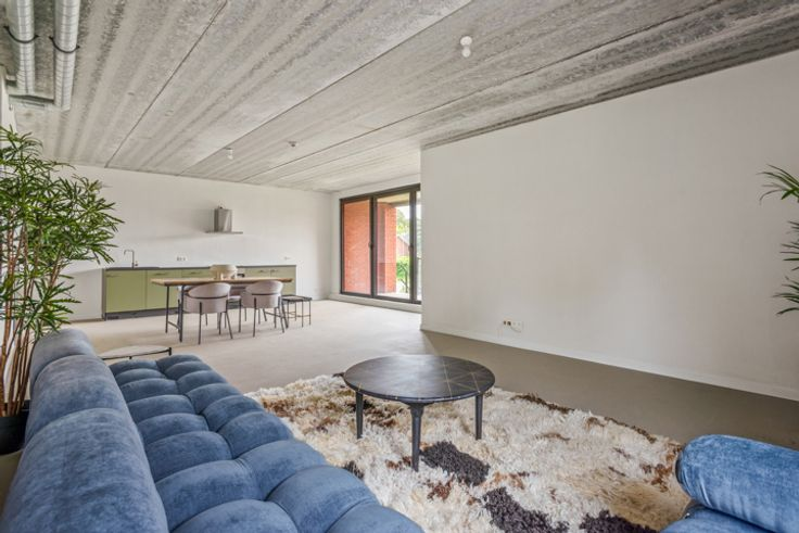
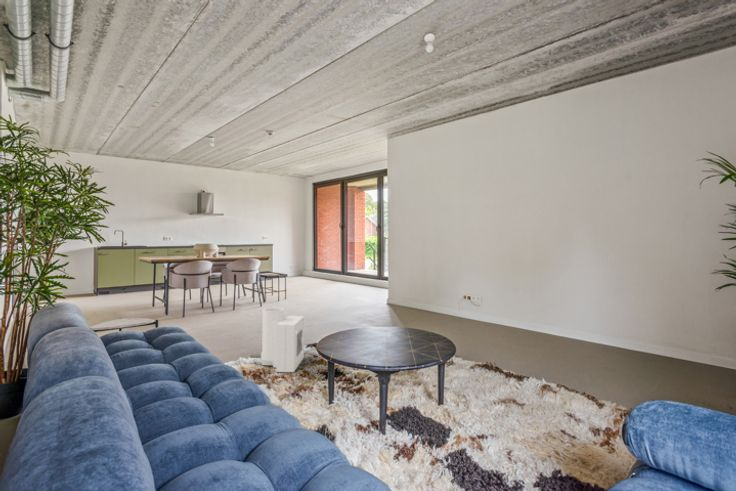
+ air purifier (274, 336)
